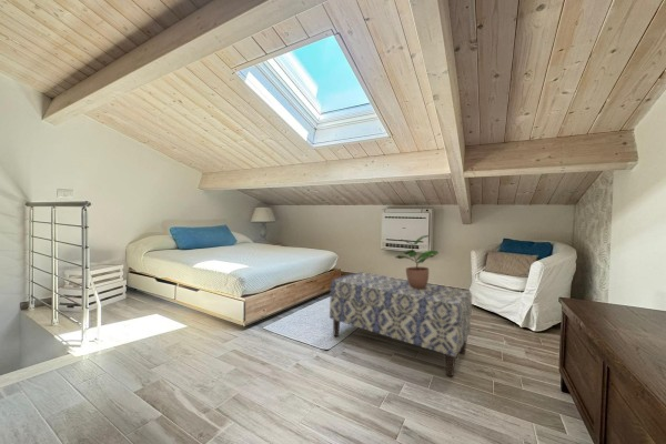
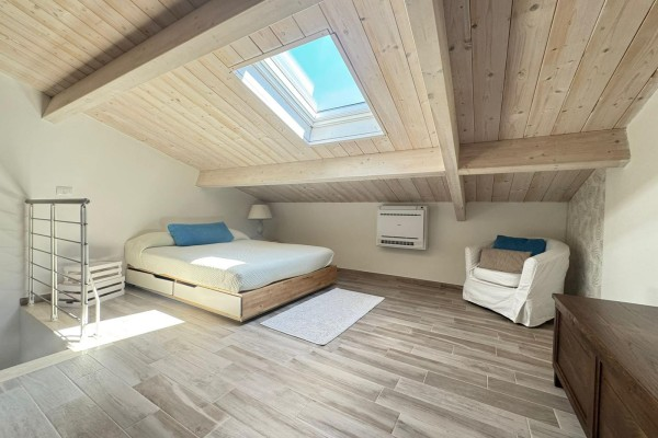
- potted plant (417, 262)
- bench (396, 314)
